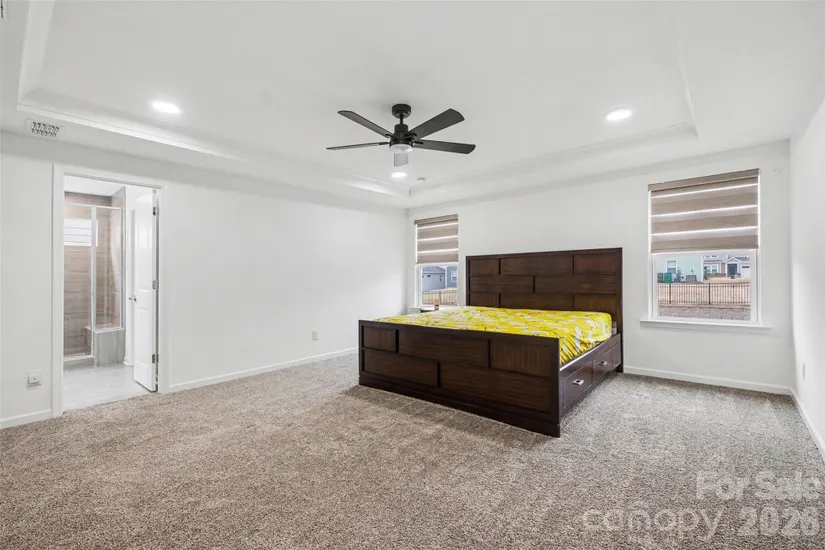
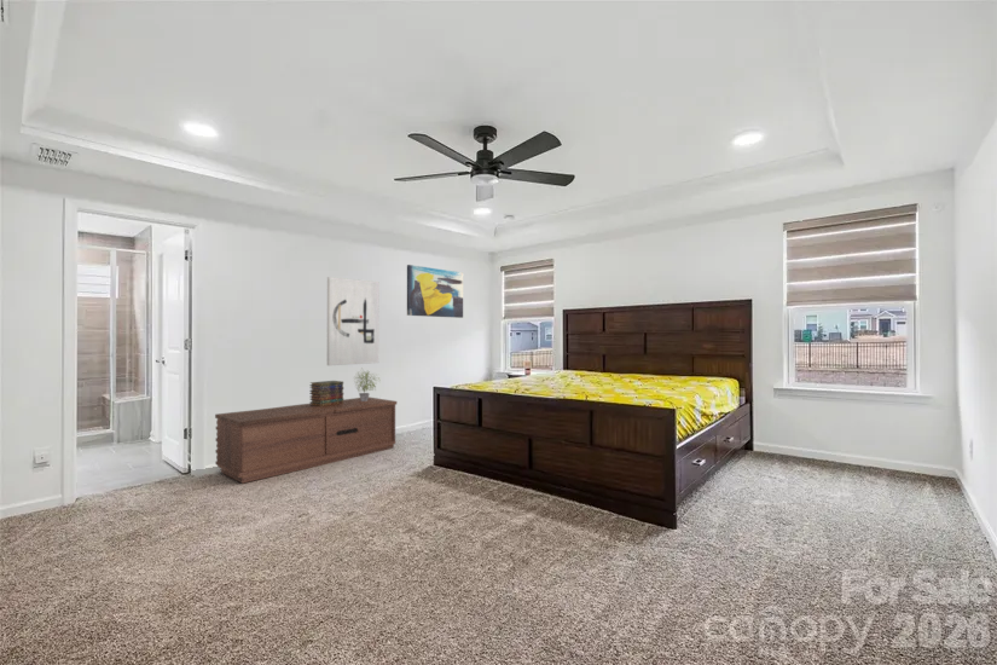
+ wall art (353, 322)
+ book stack (326, 392)
+ wall art (436, 293)
+ dresser (314, 433)
+ potted plant (366, 383)
